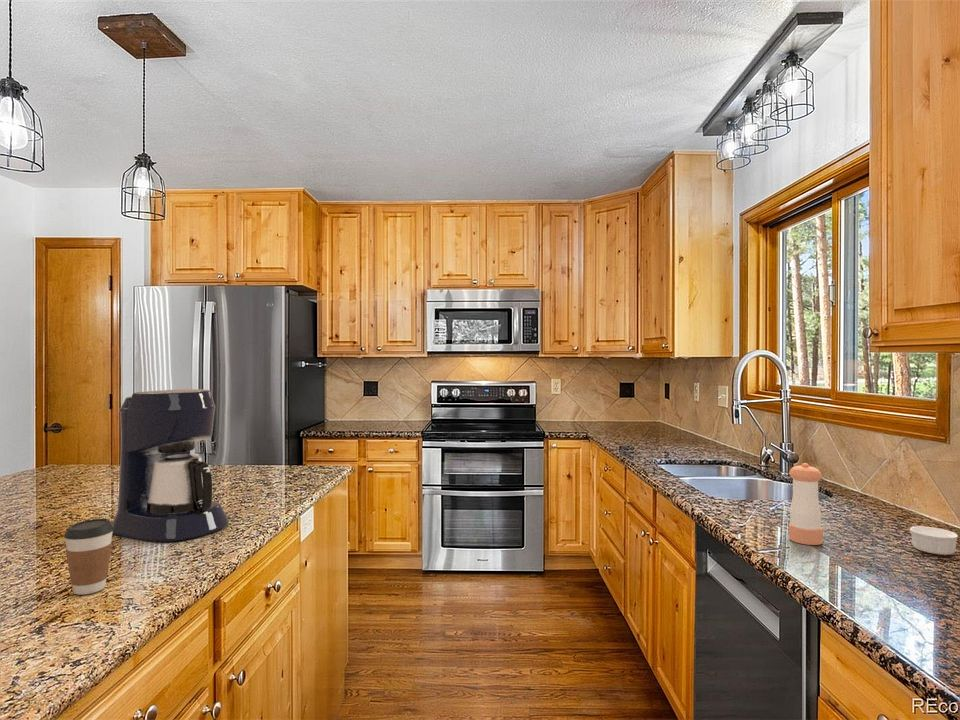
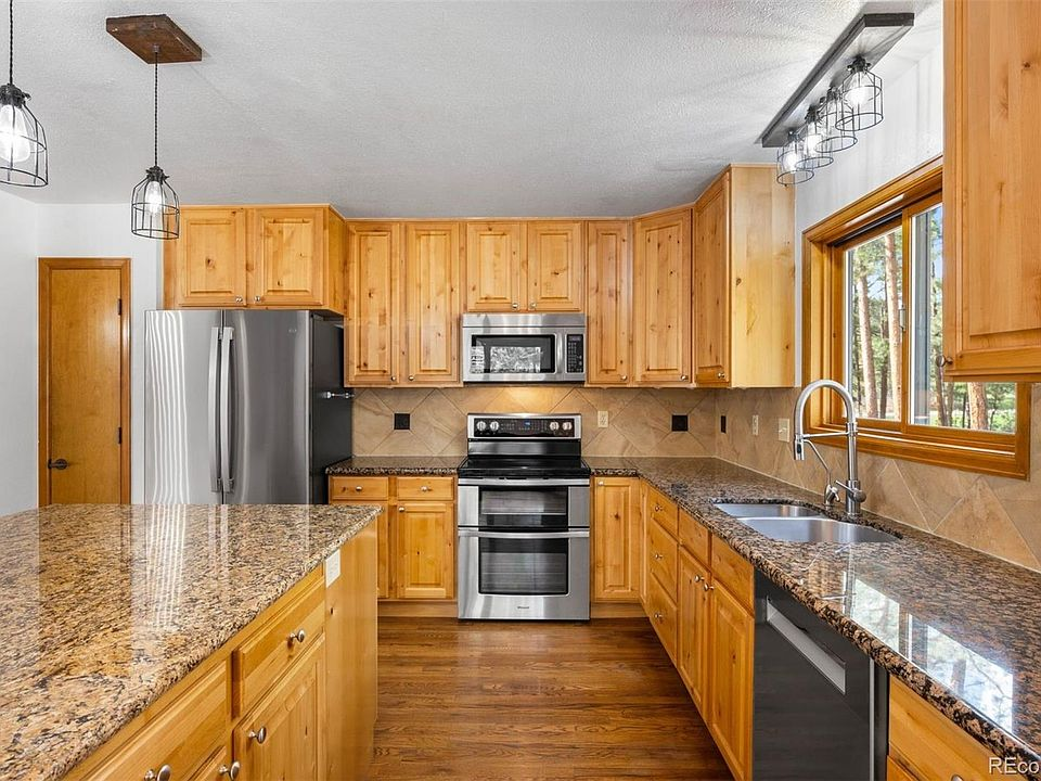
- ramekin (933, 540)
- coffee maker (174, 458)
- coffee cup (89, 556)
- pepper shaker (805, 501)
